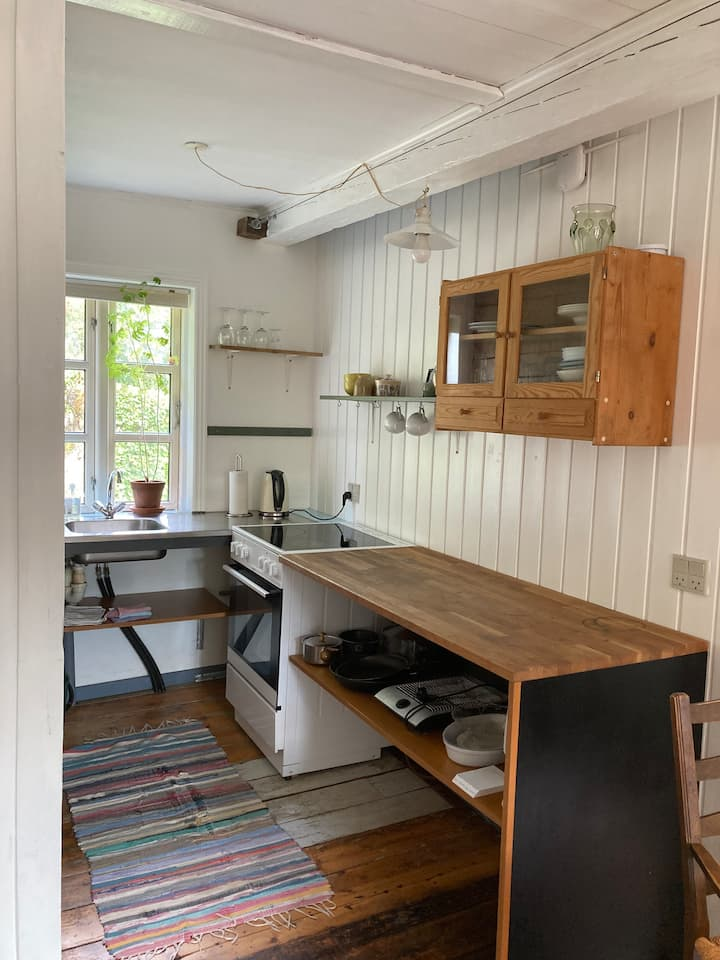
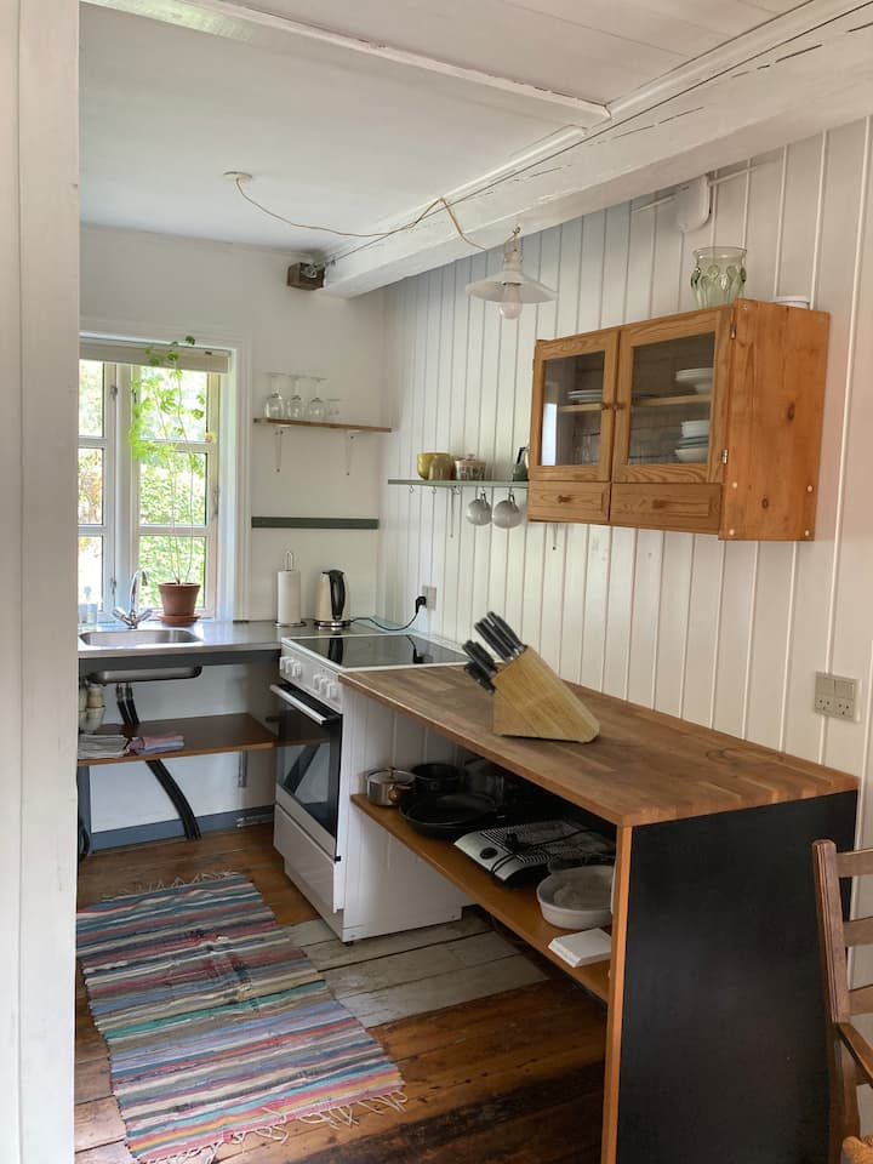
+ knife block (531, 673)
